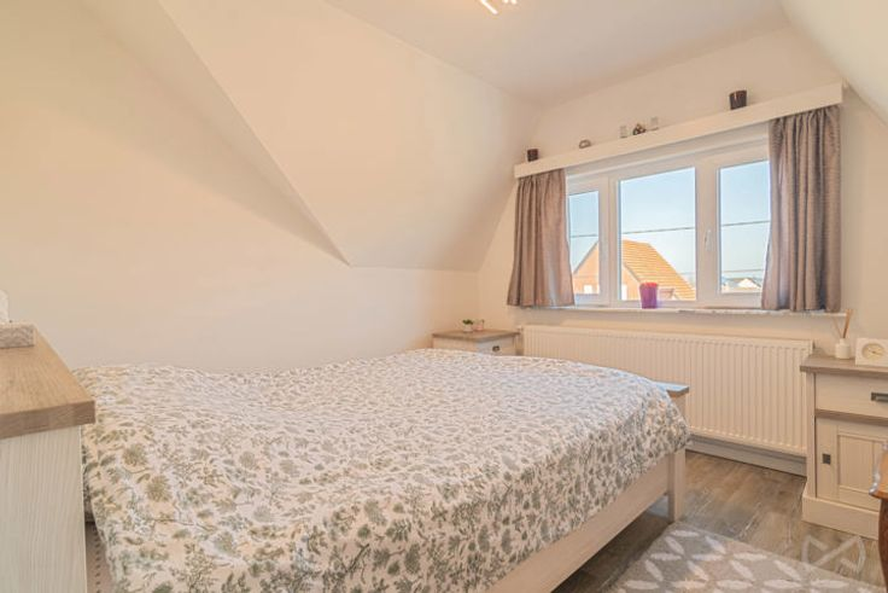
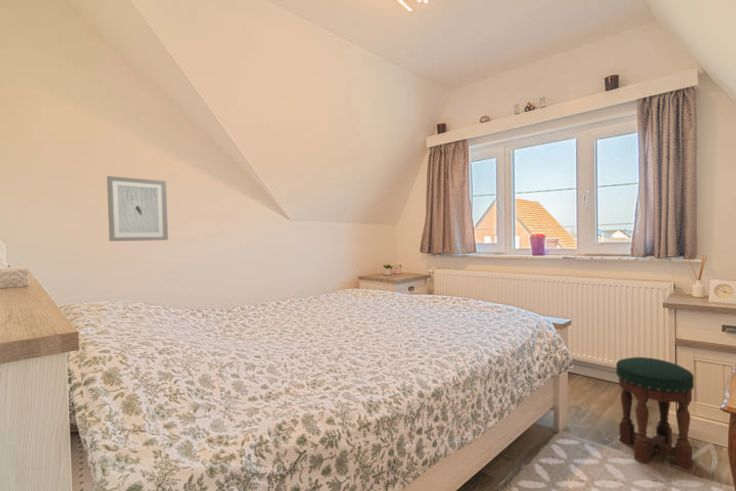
+ wall art (138, 209)
+ stool (658, 405)
